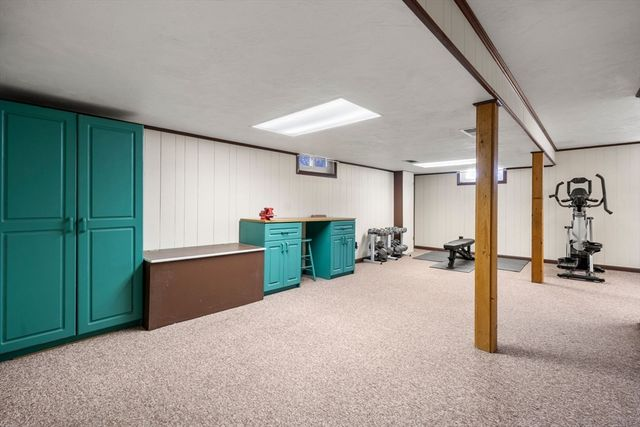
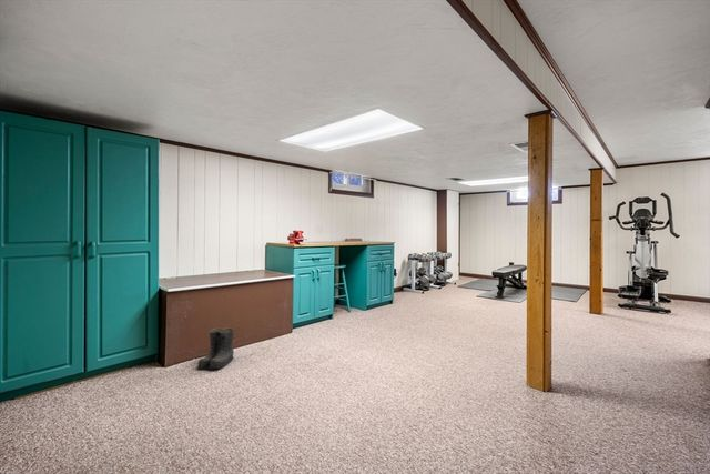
+ boots (216, 346)
